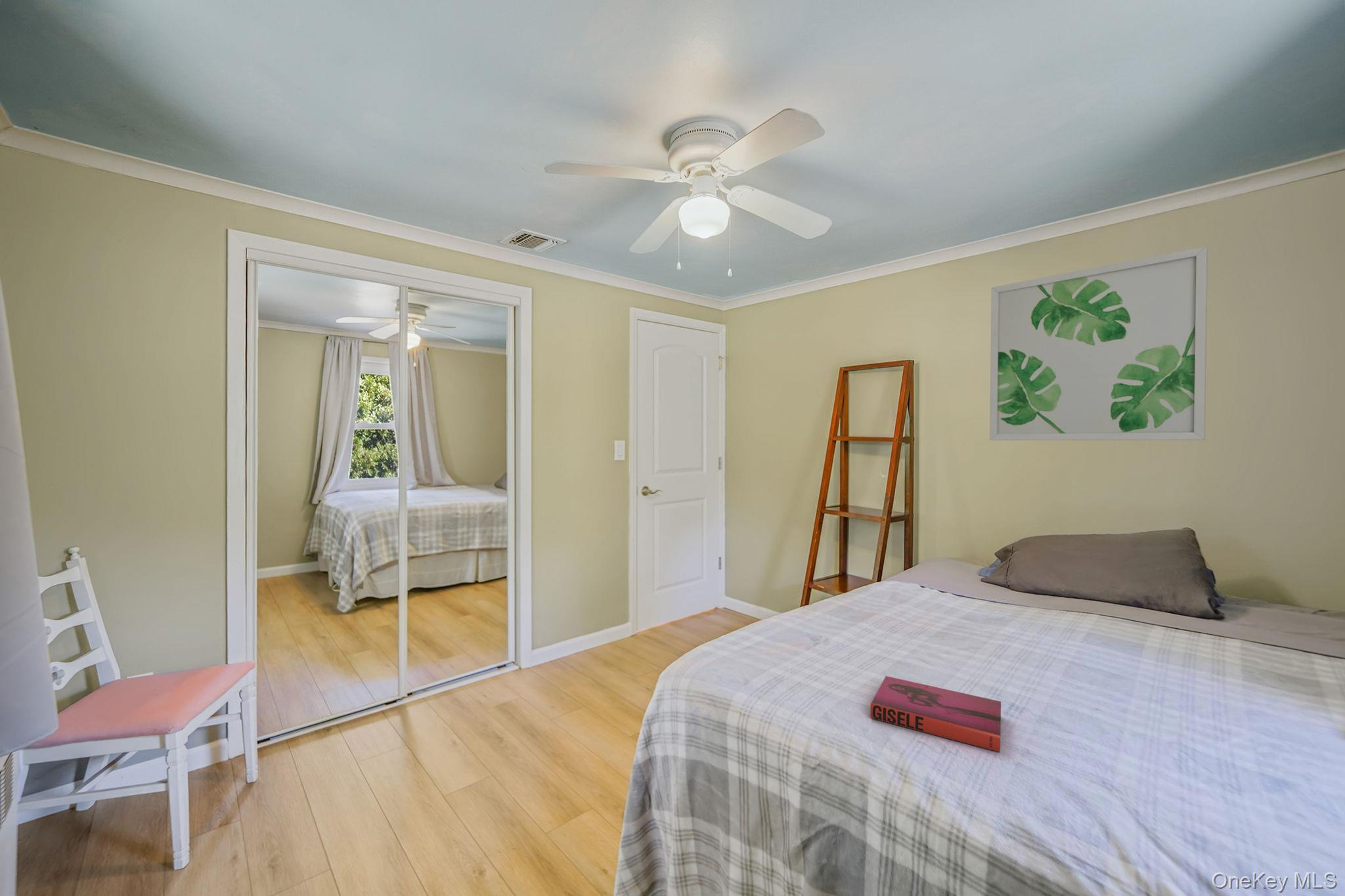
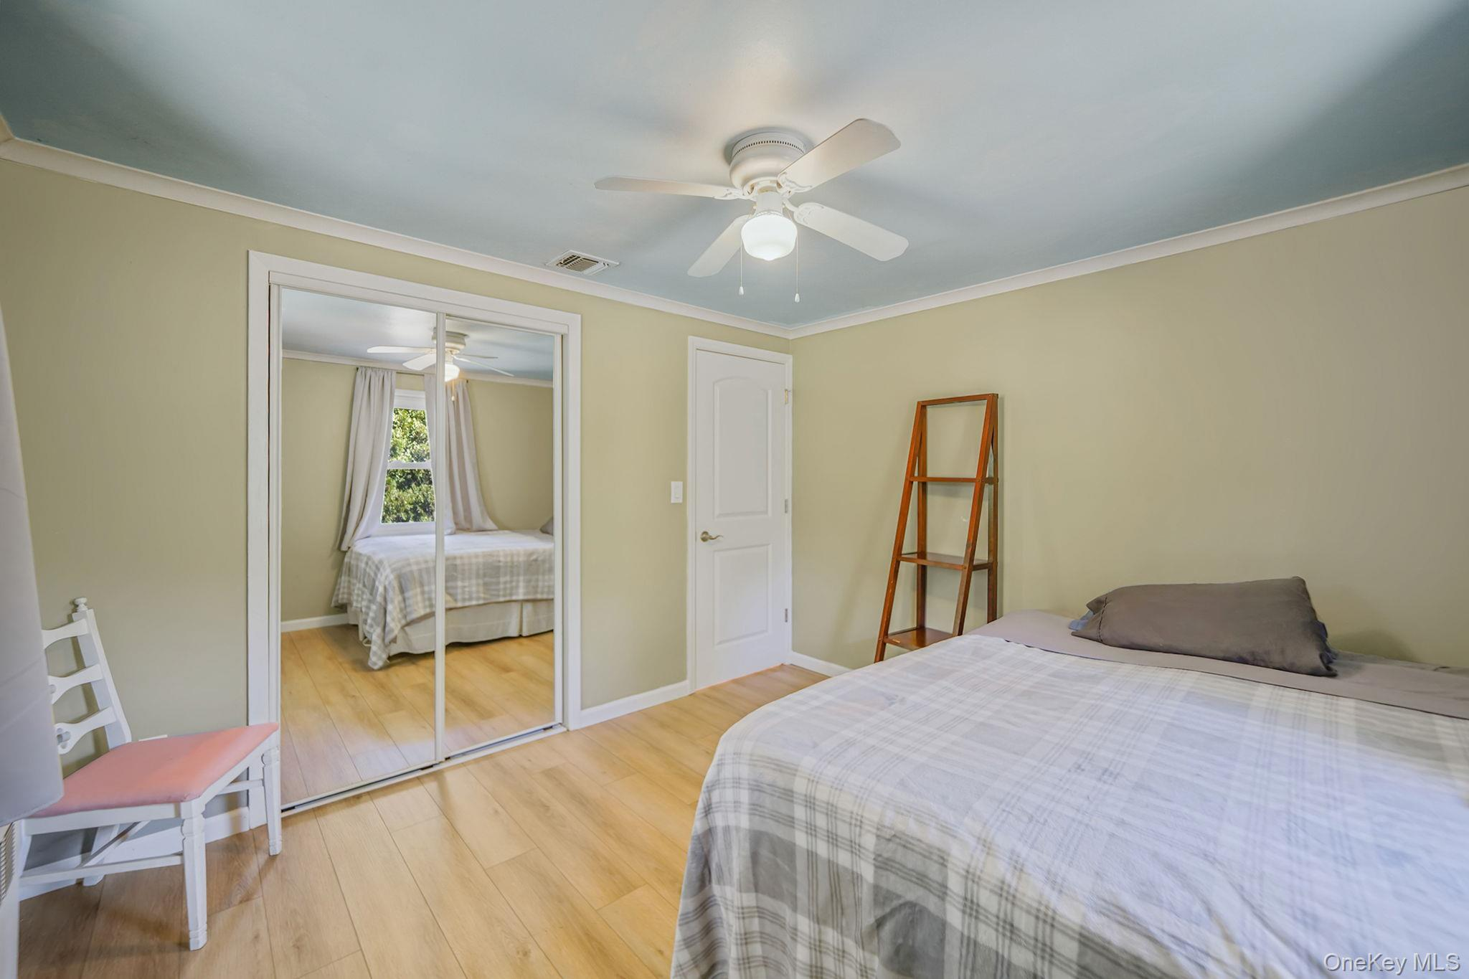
- wall art (1086, 355)
- hardback book (936, 710)
